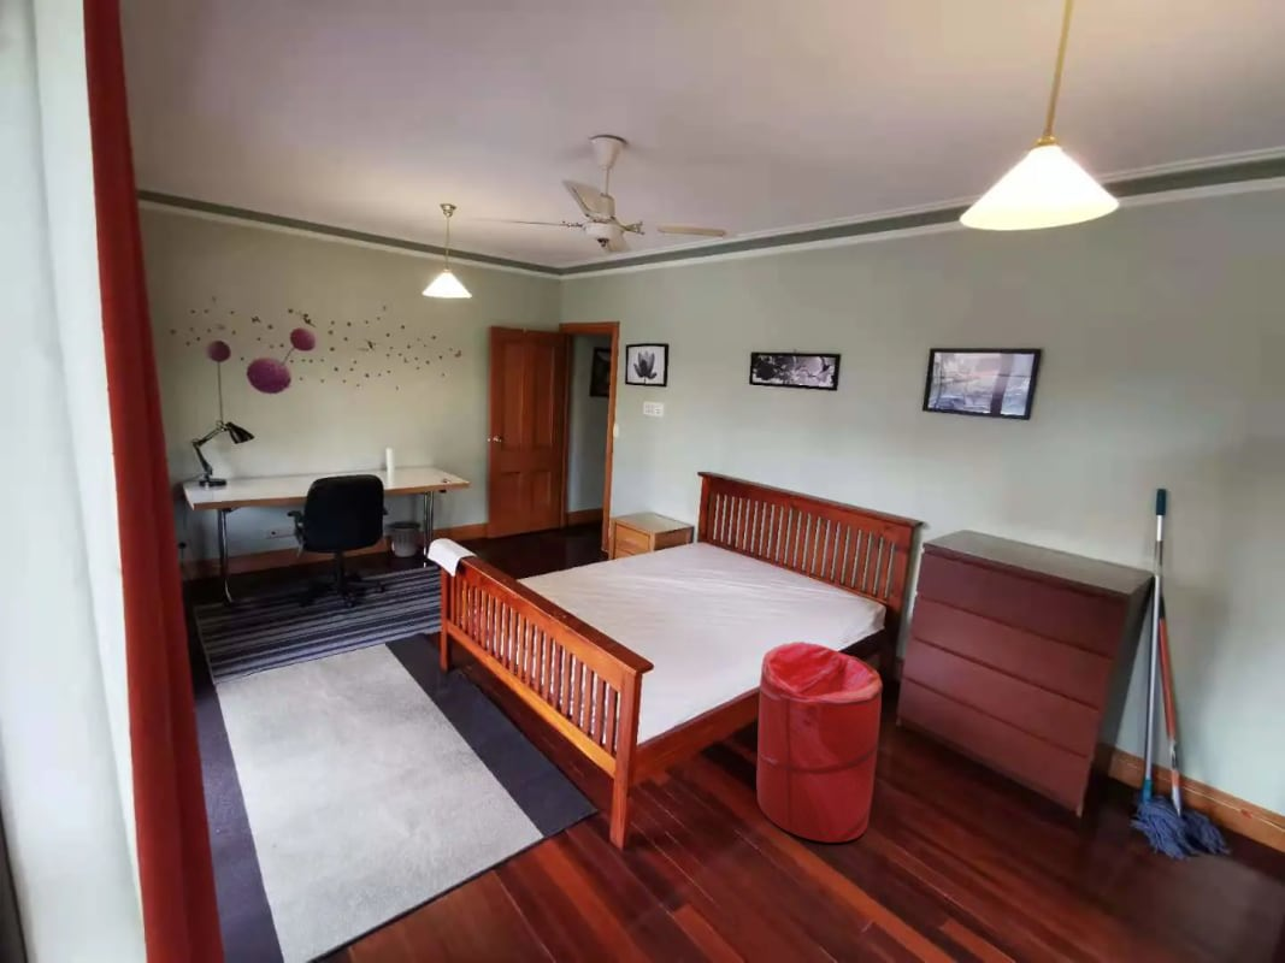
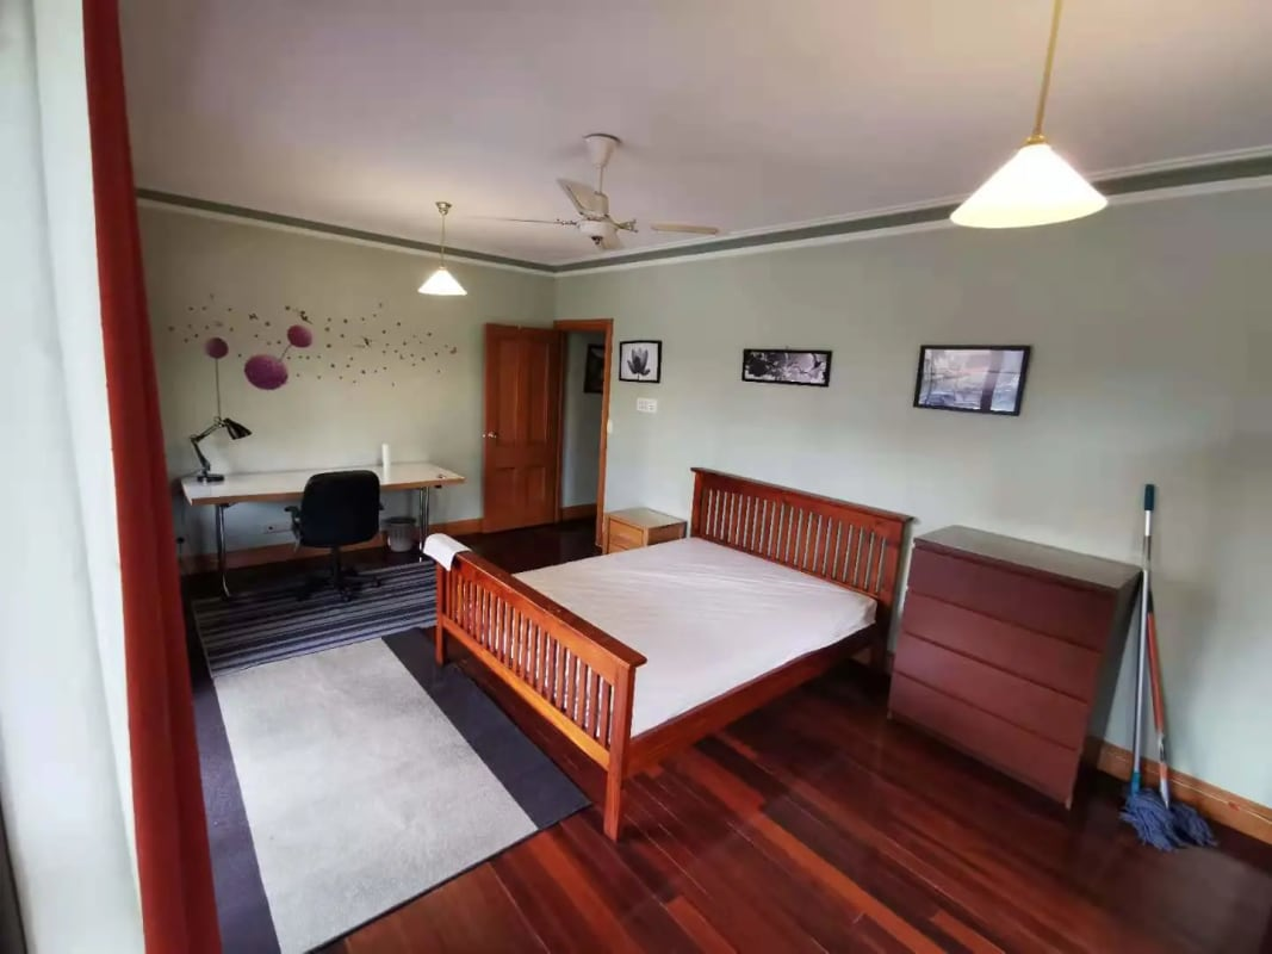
- laundry hamper (814, 735)
